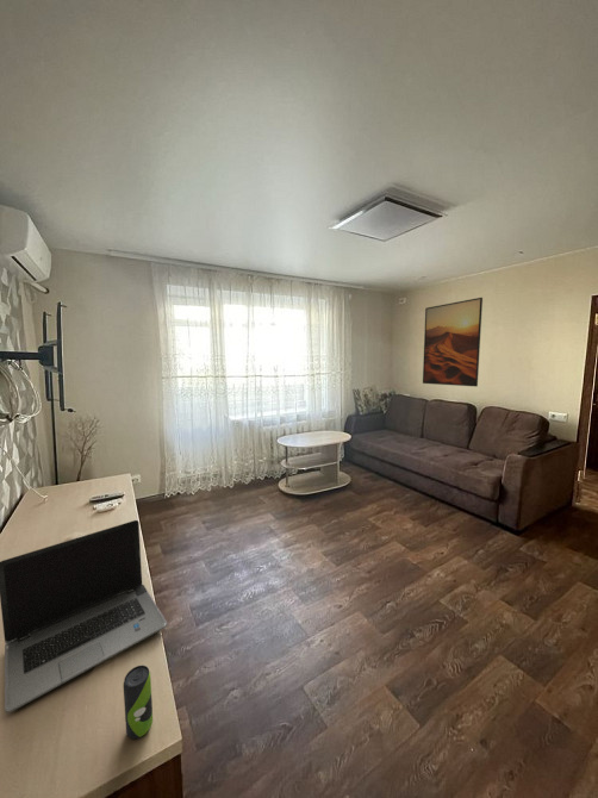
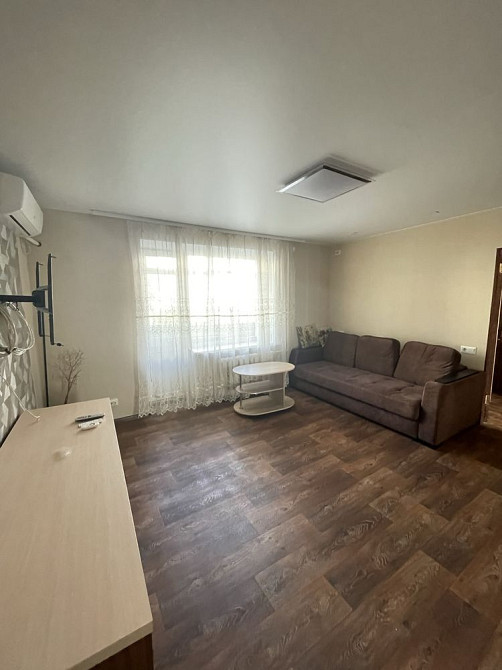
- beverage can (138, 702)
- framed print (449, 344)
- laptop computer (86, 597)
